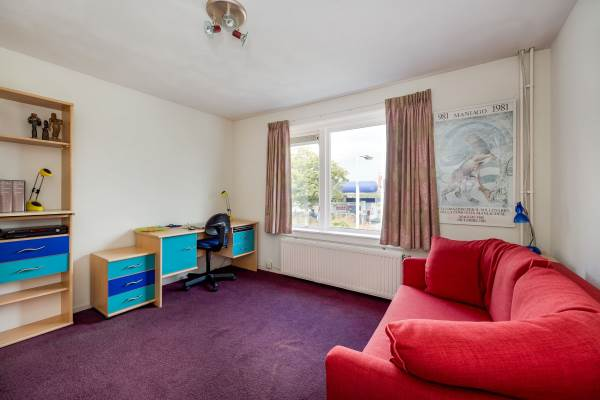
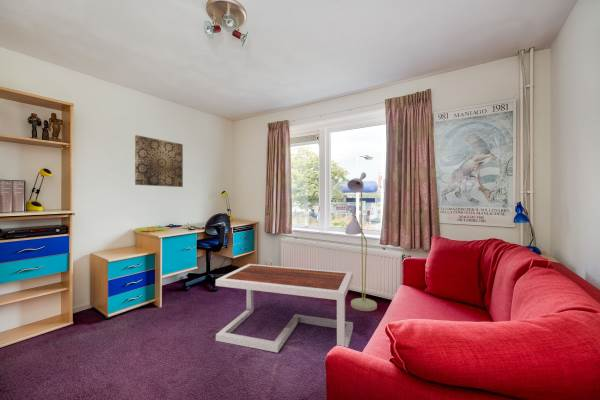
+ floor lamp (361, 240)
+ coffee table (291, 294)
+ wall art (160, 163)
